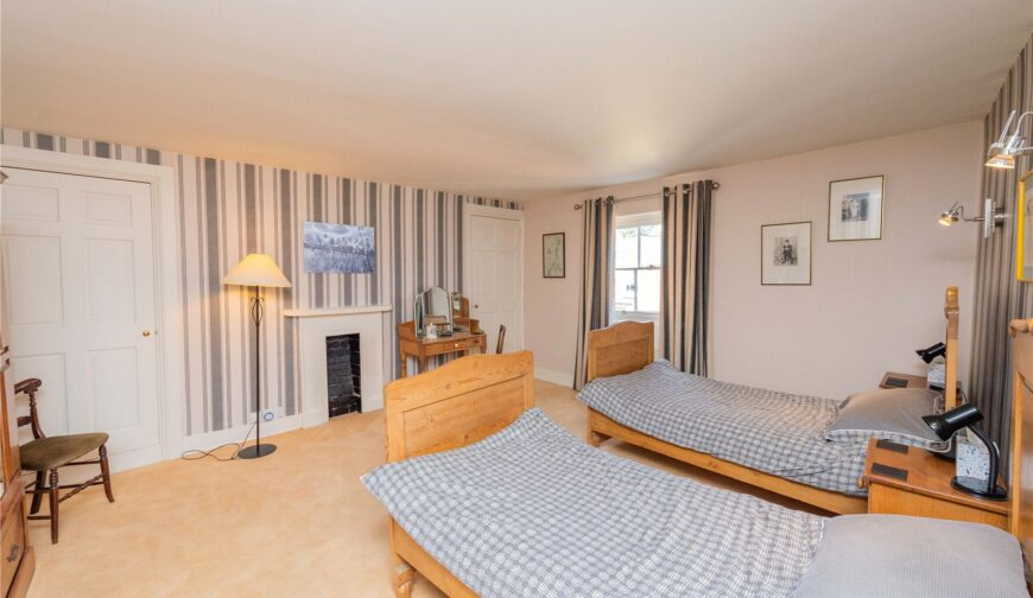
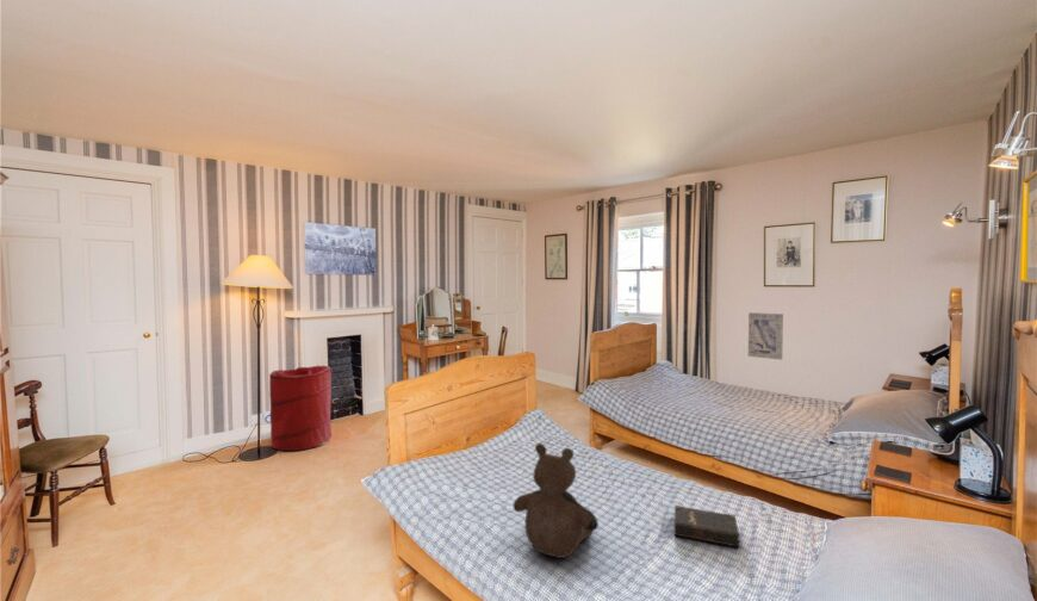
+ wall art (764, 335)
+ teddy bear (559, 492)
+ hardback book (704, 525)
+ laundry hamper (300, 404)
